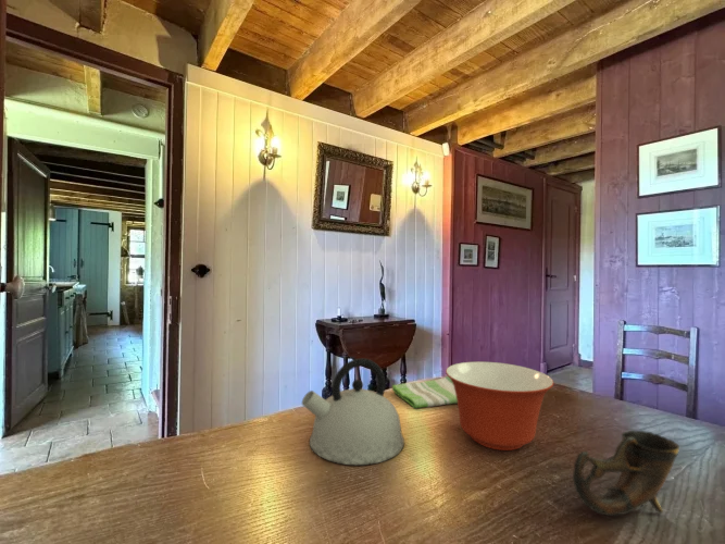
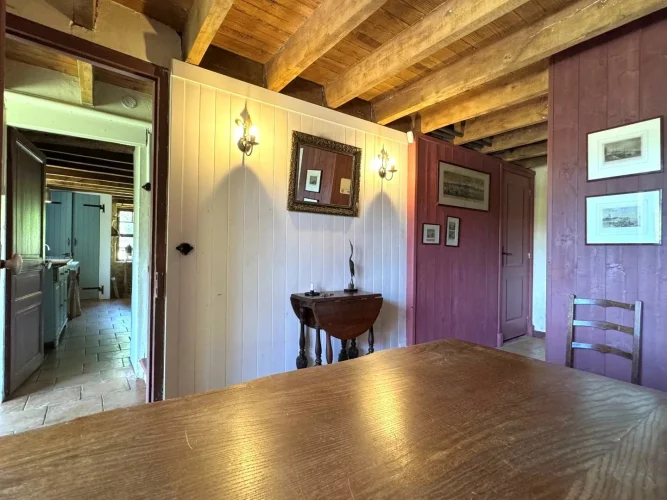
- kettle (352, 399)
- dish towel (433, 391)
- mixing bowl (496, 406)
- cup (622, 474)
